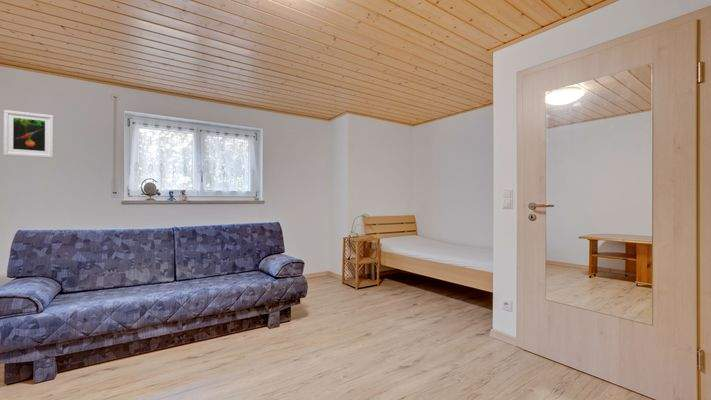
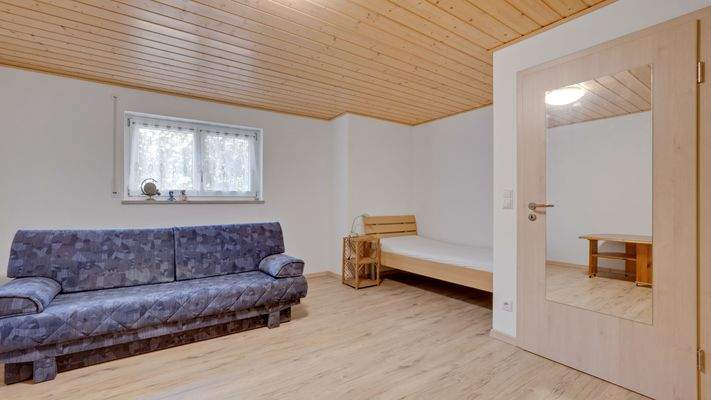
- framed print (29, 134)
